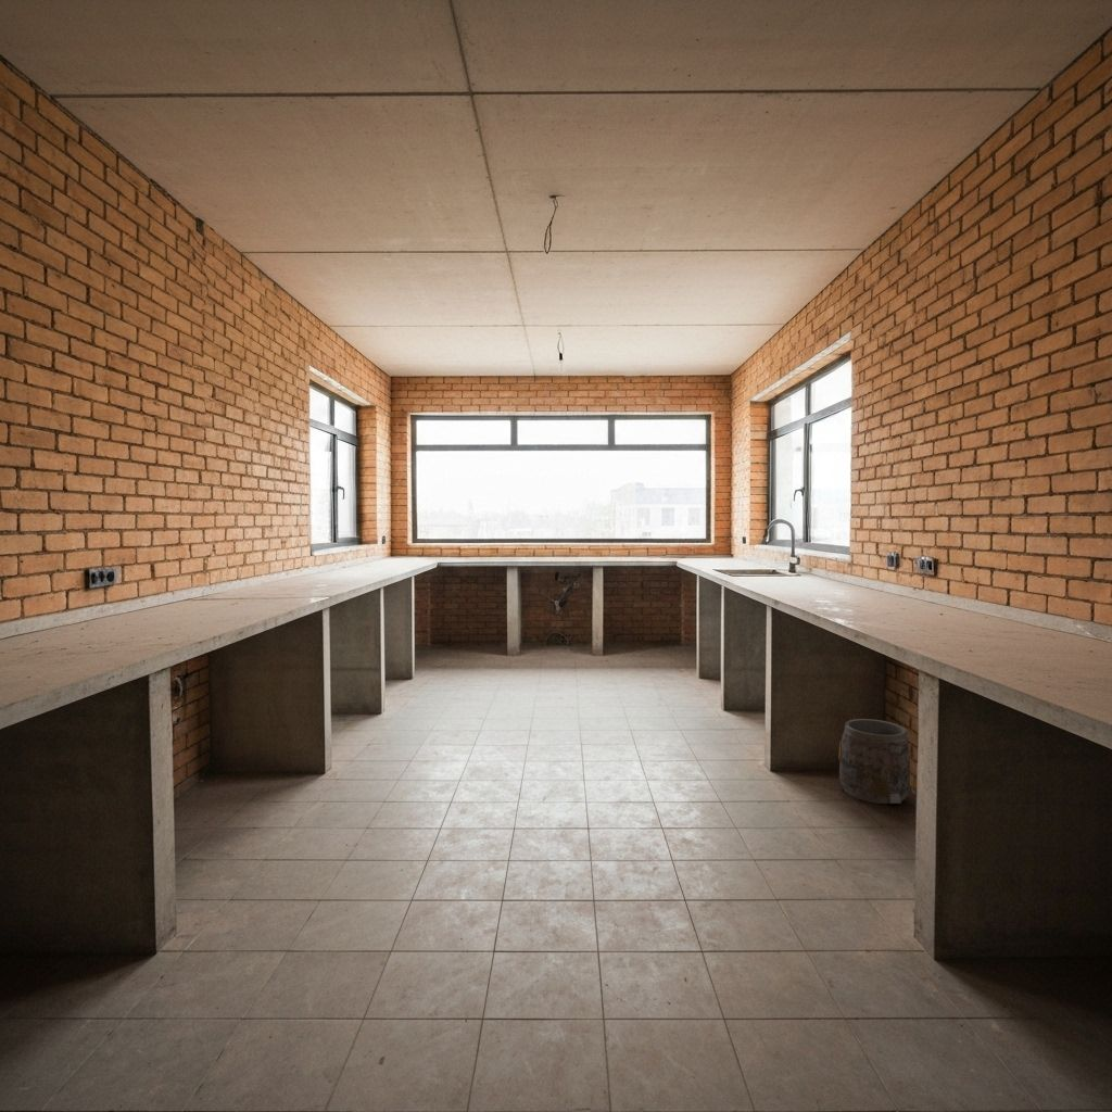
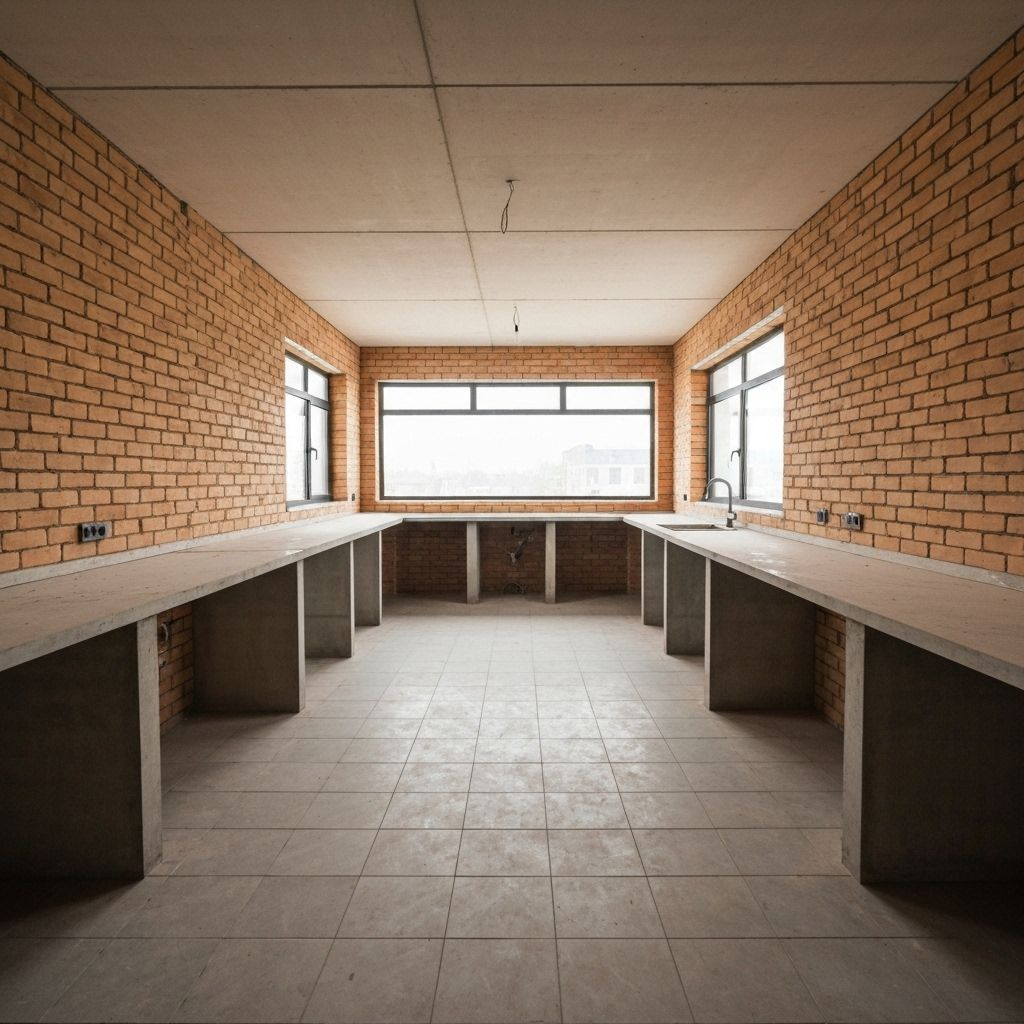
- bucket (874, 760)
